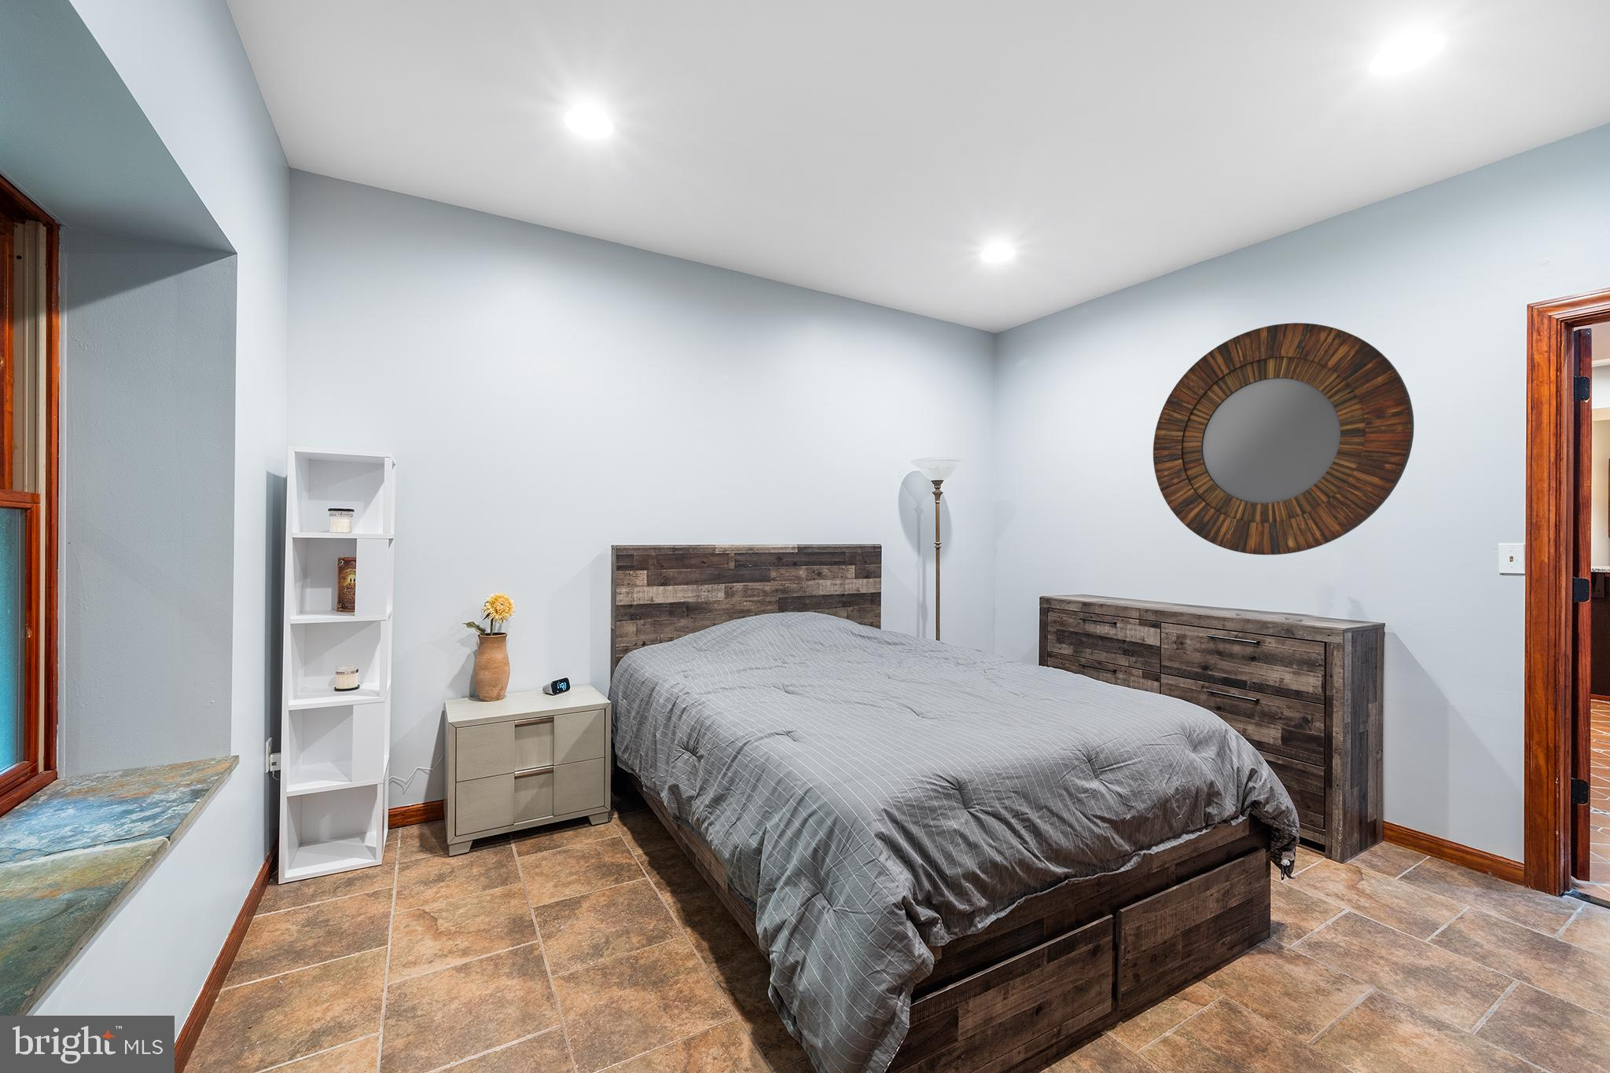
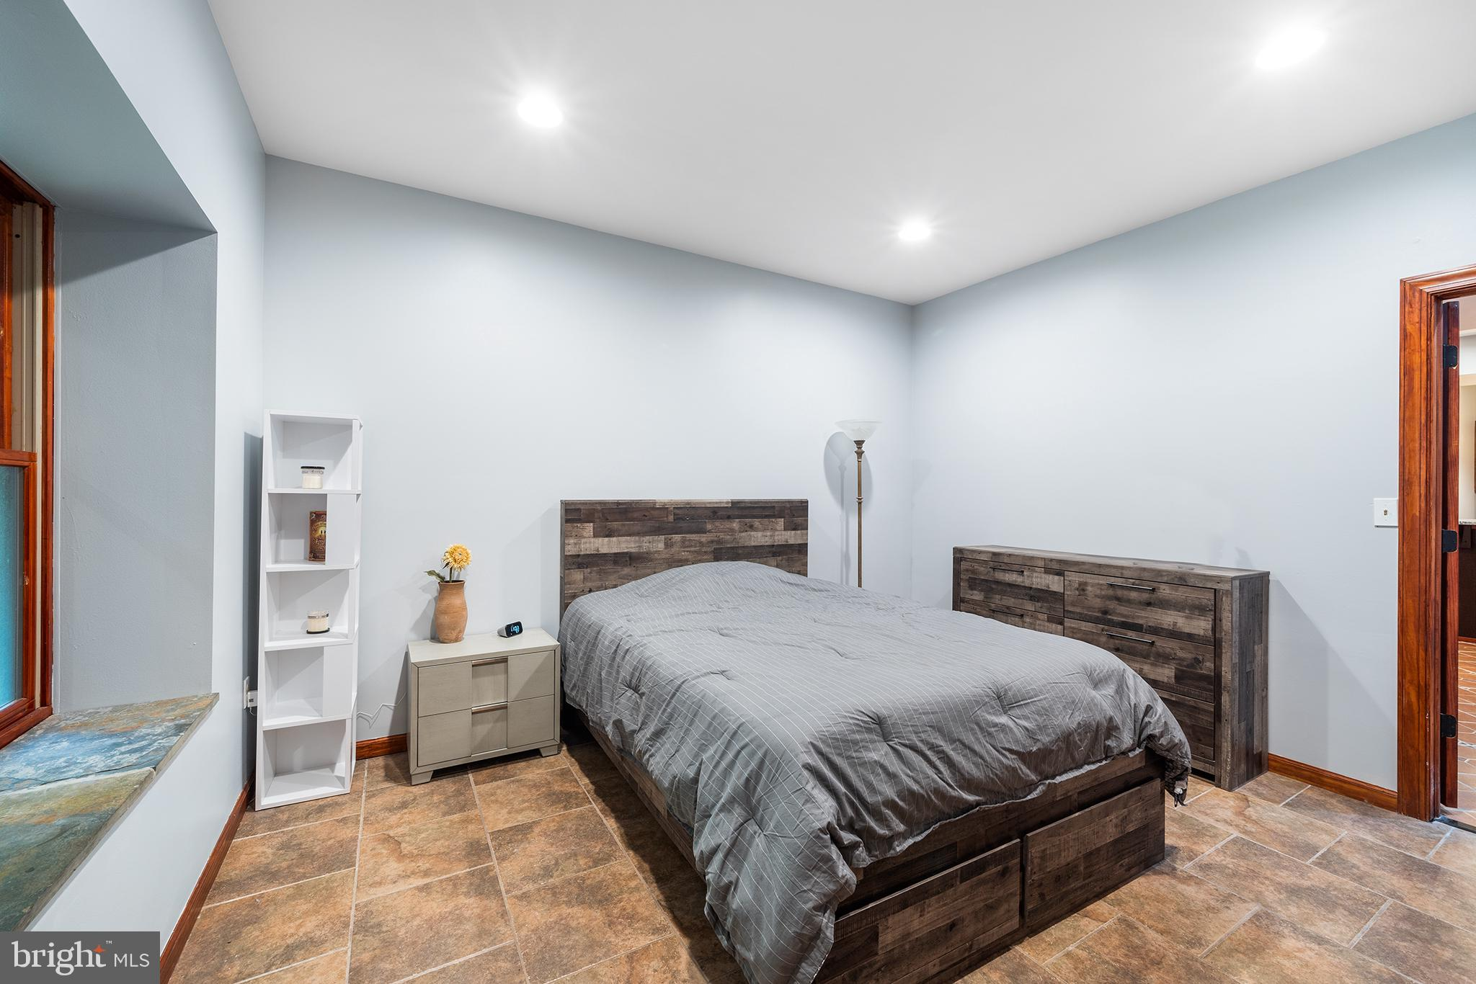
- home mirror (1266, 441)
